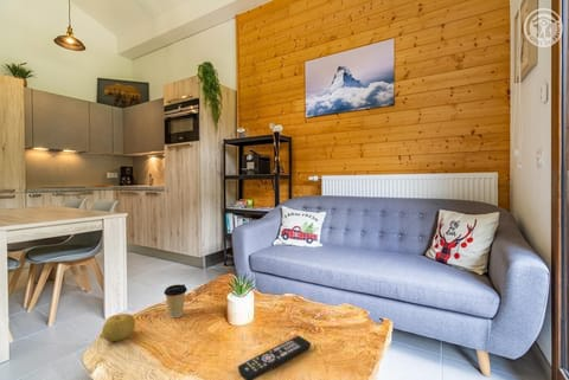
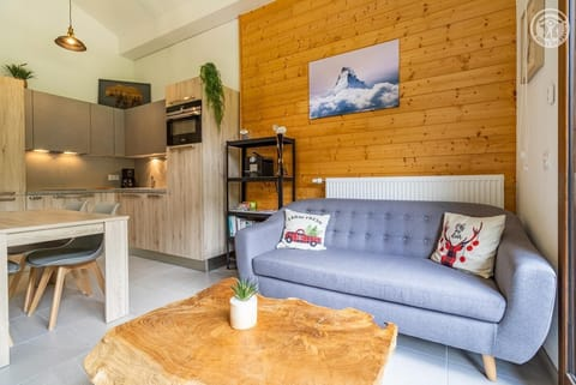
- remote control (276, 356)
- coffee cup (175, 301)
- fruit (119, 327)
